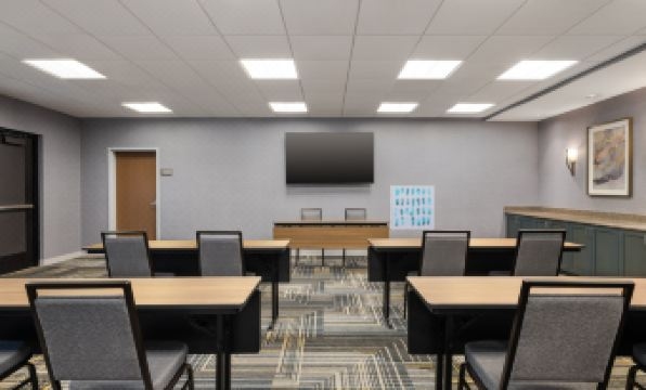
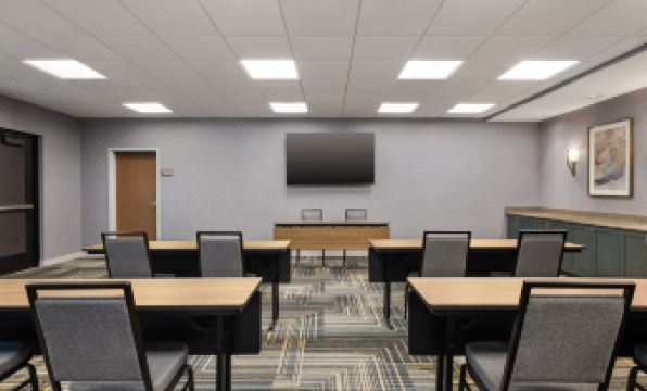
- wall art (412, 207)
